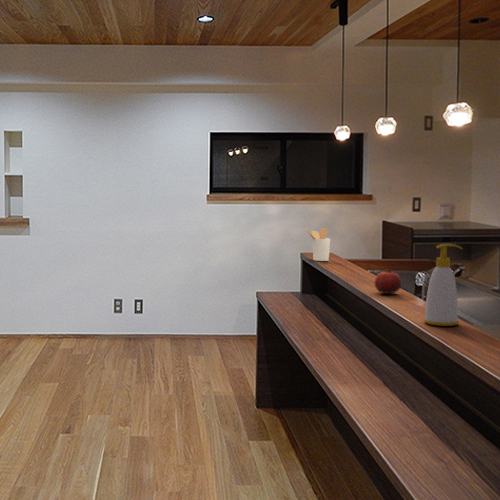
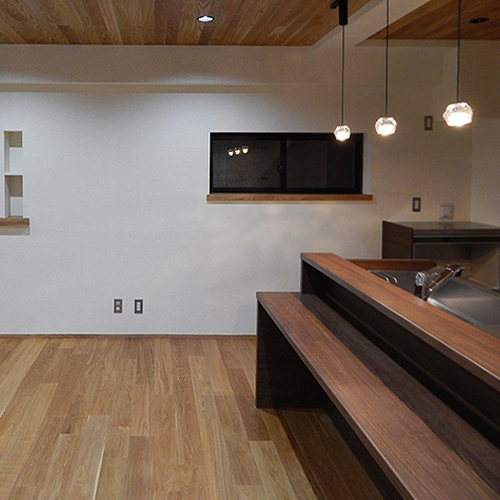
- fruit (387, 281)
- utensil holder (316, 243)
- soap bottle (442, 283)
